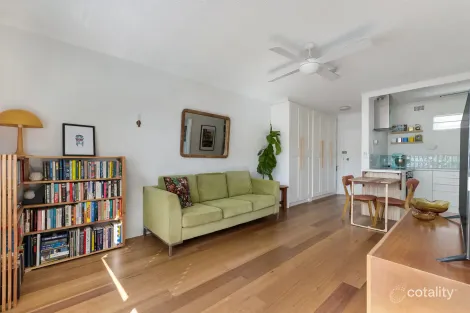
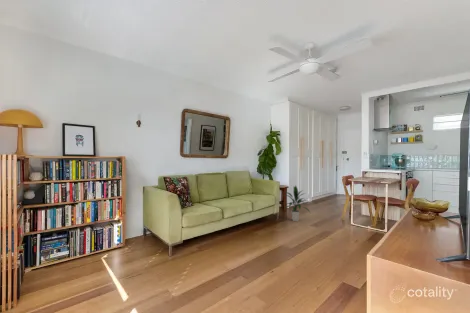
+ indoor plant (296, 202)
